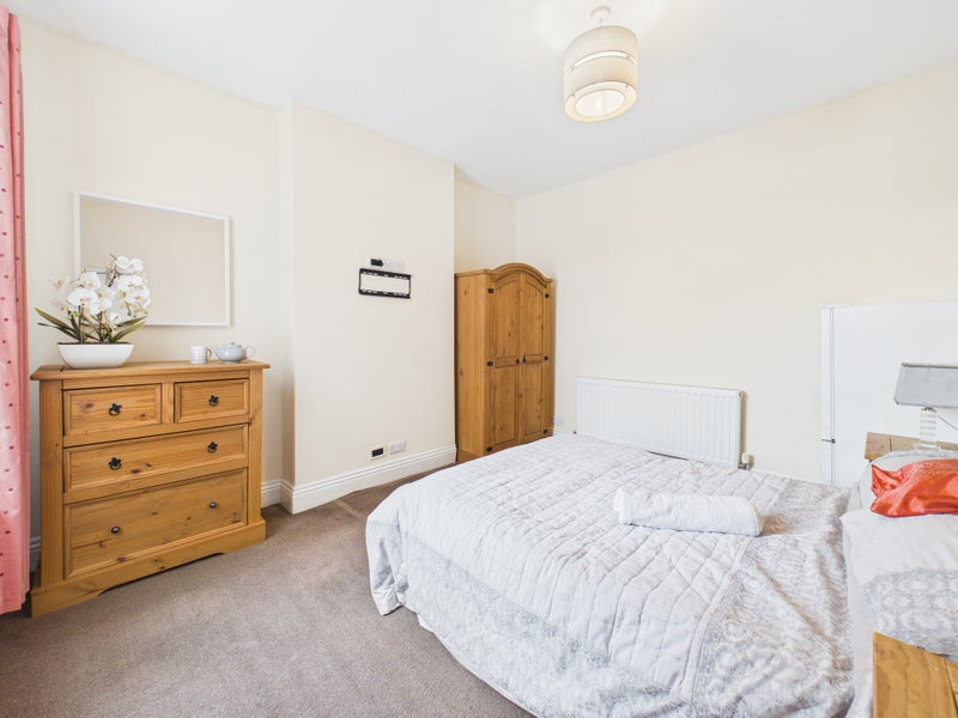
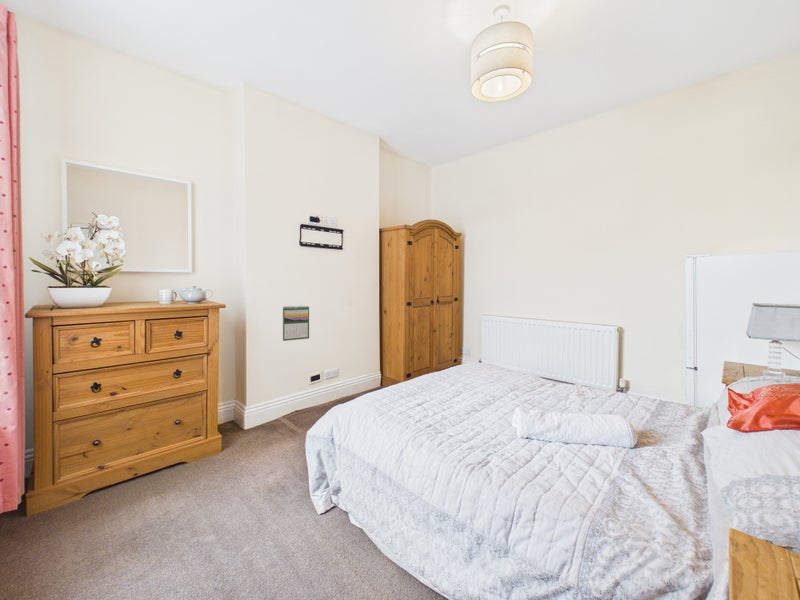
+ calendar (296, 322)
